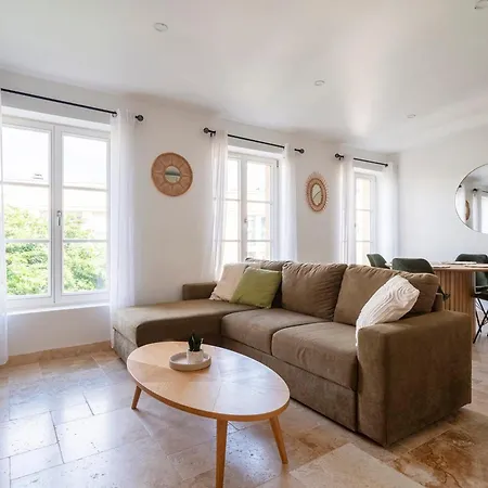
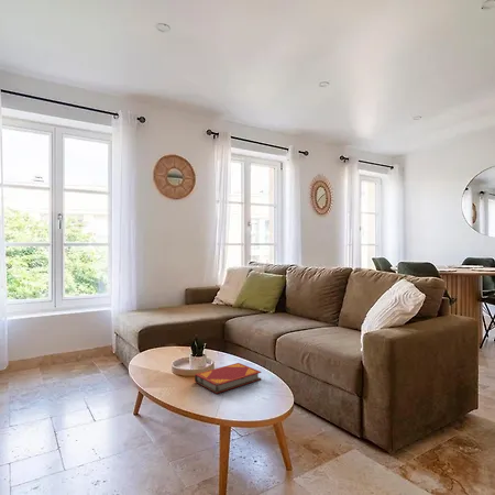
+ hardback book (228, 376)
